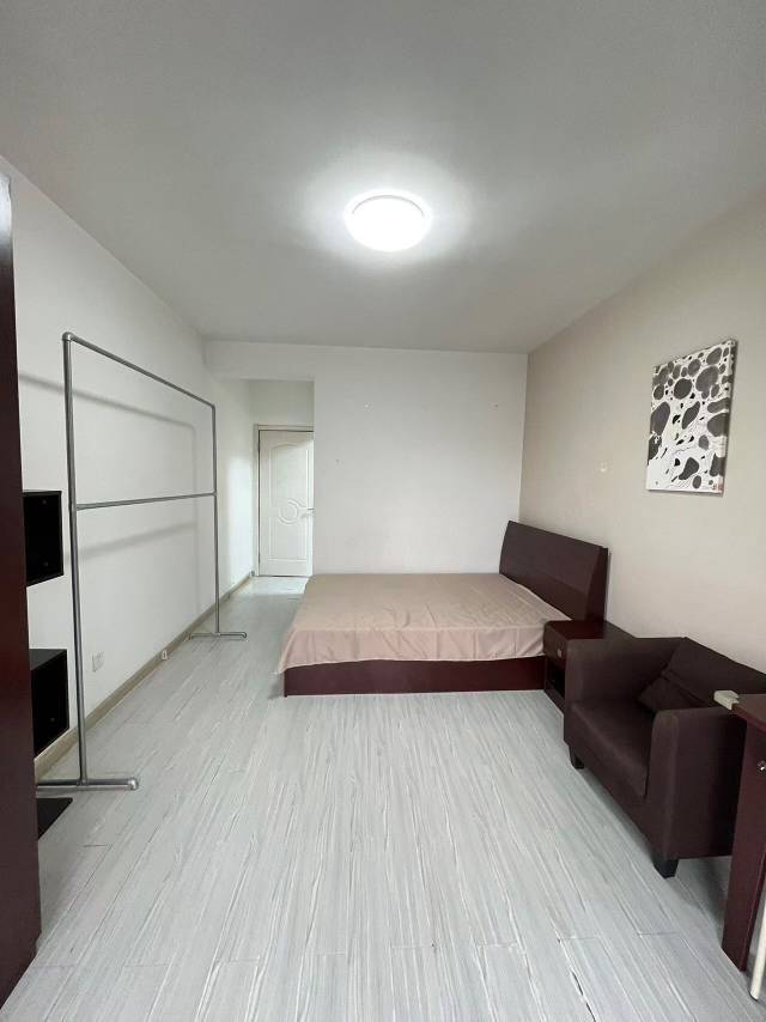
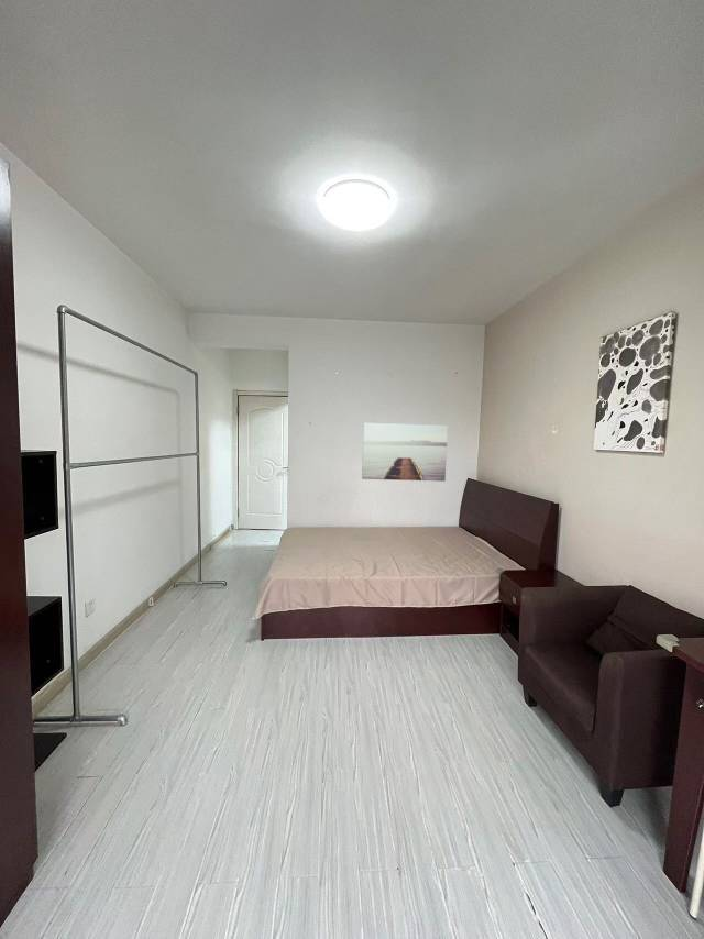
+ wall art (404, 452)
